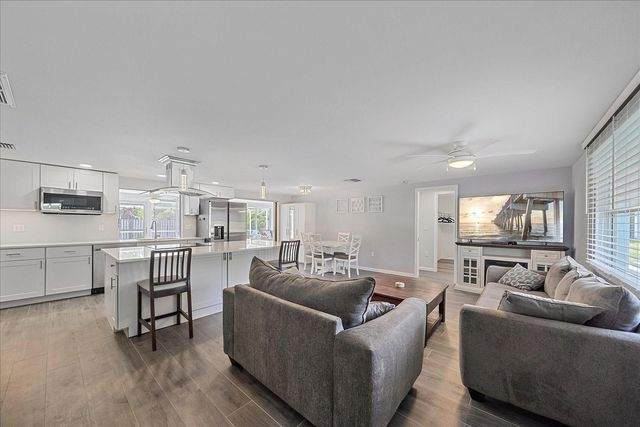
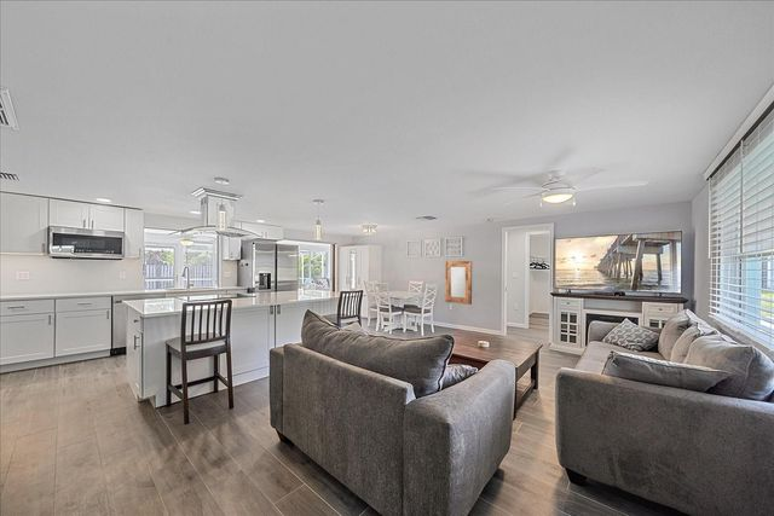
+ home mirror (457, 282)
